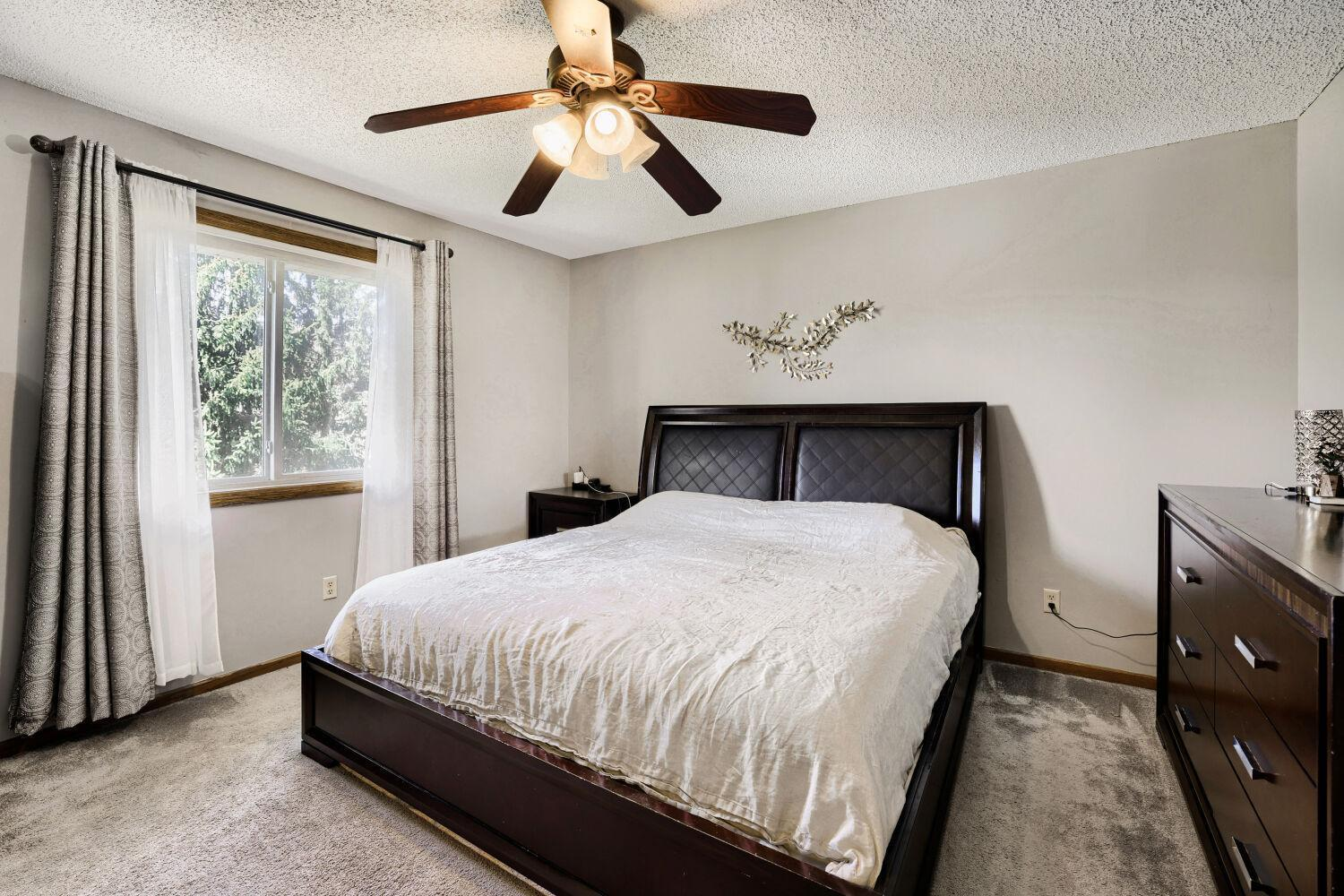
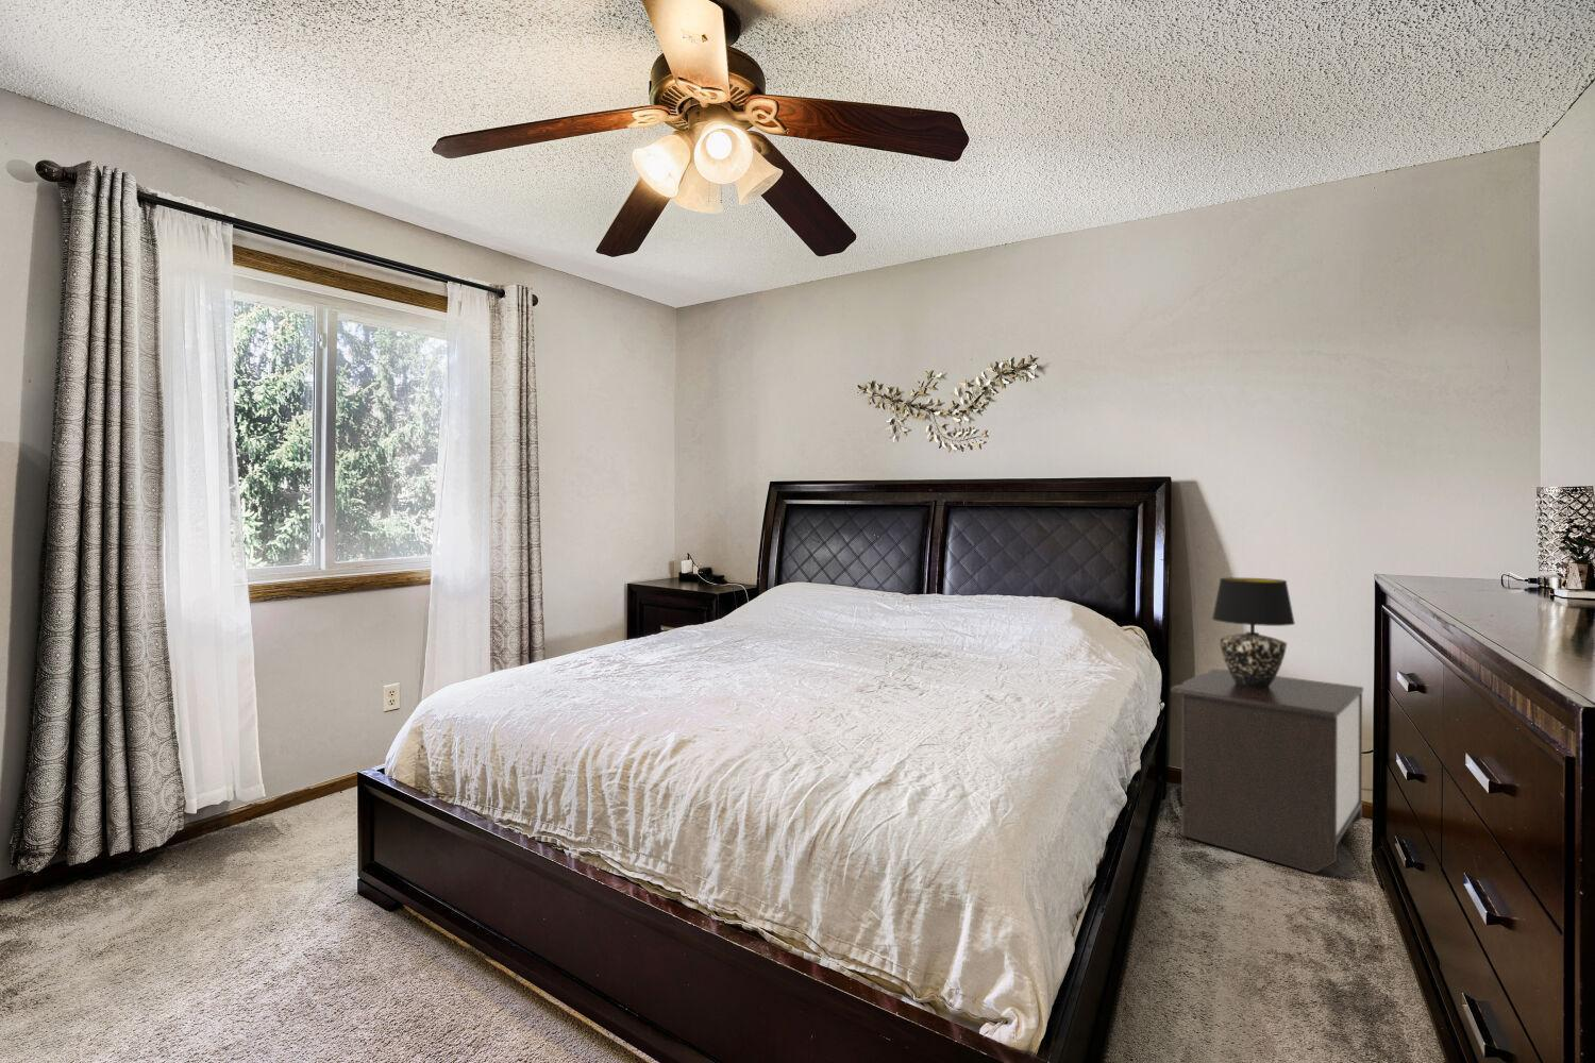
+ nightstand (1264, 759)
+ table lamp (1252, 631)
